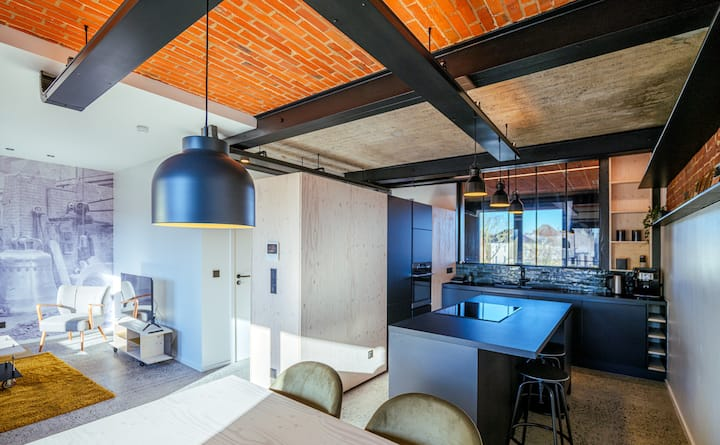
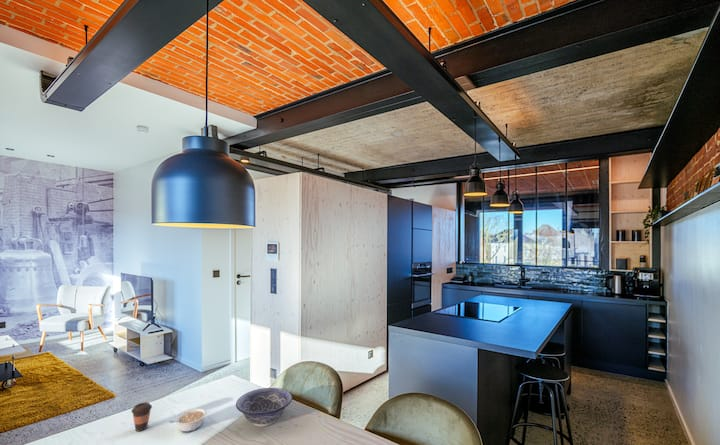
+ legume (190, 420)
+ coffee cup (141, 417)
+ decorative bowl (264, 410)
